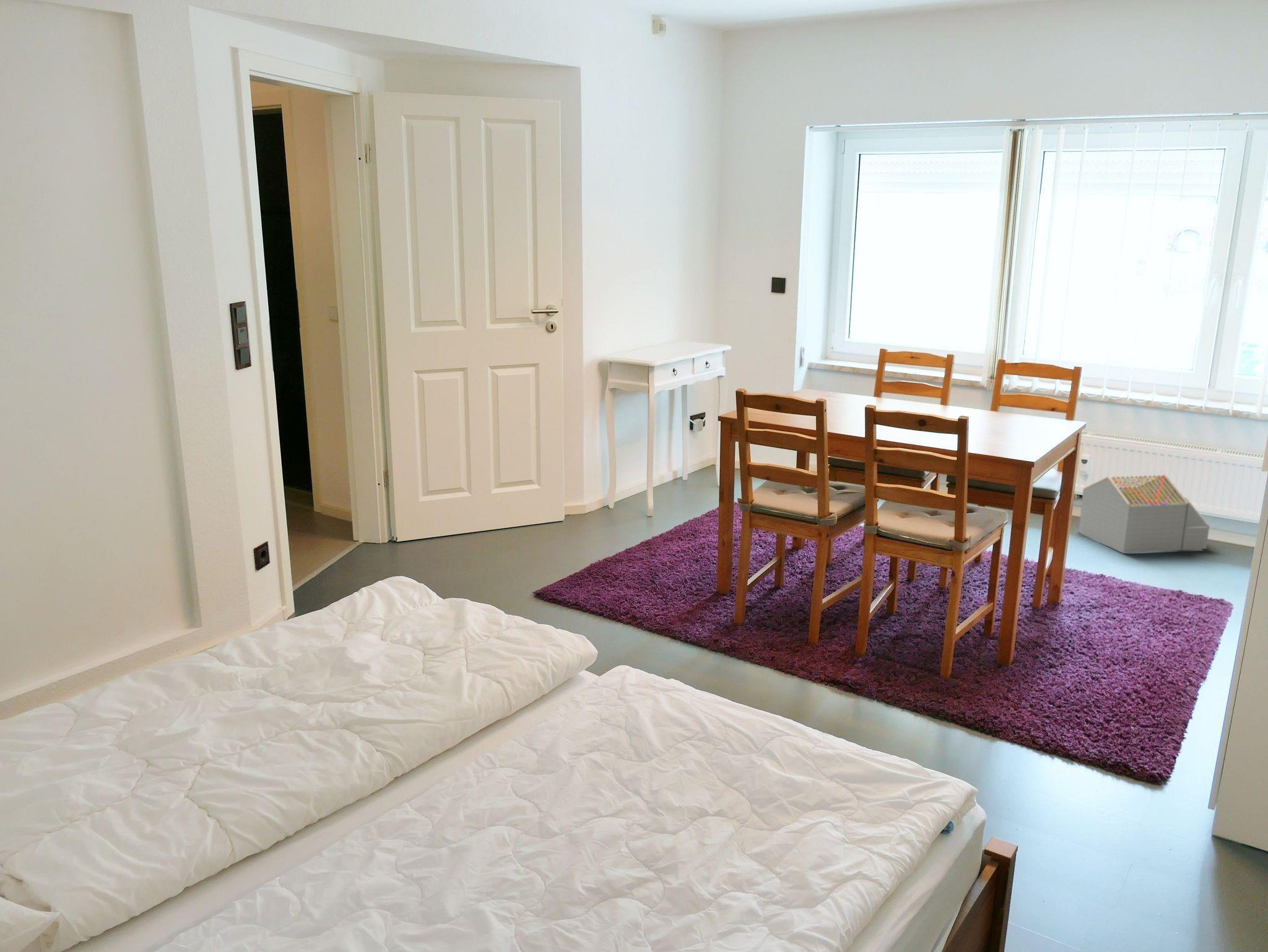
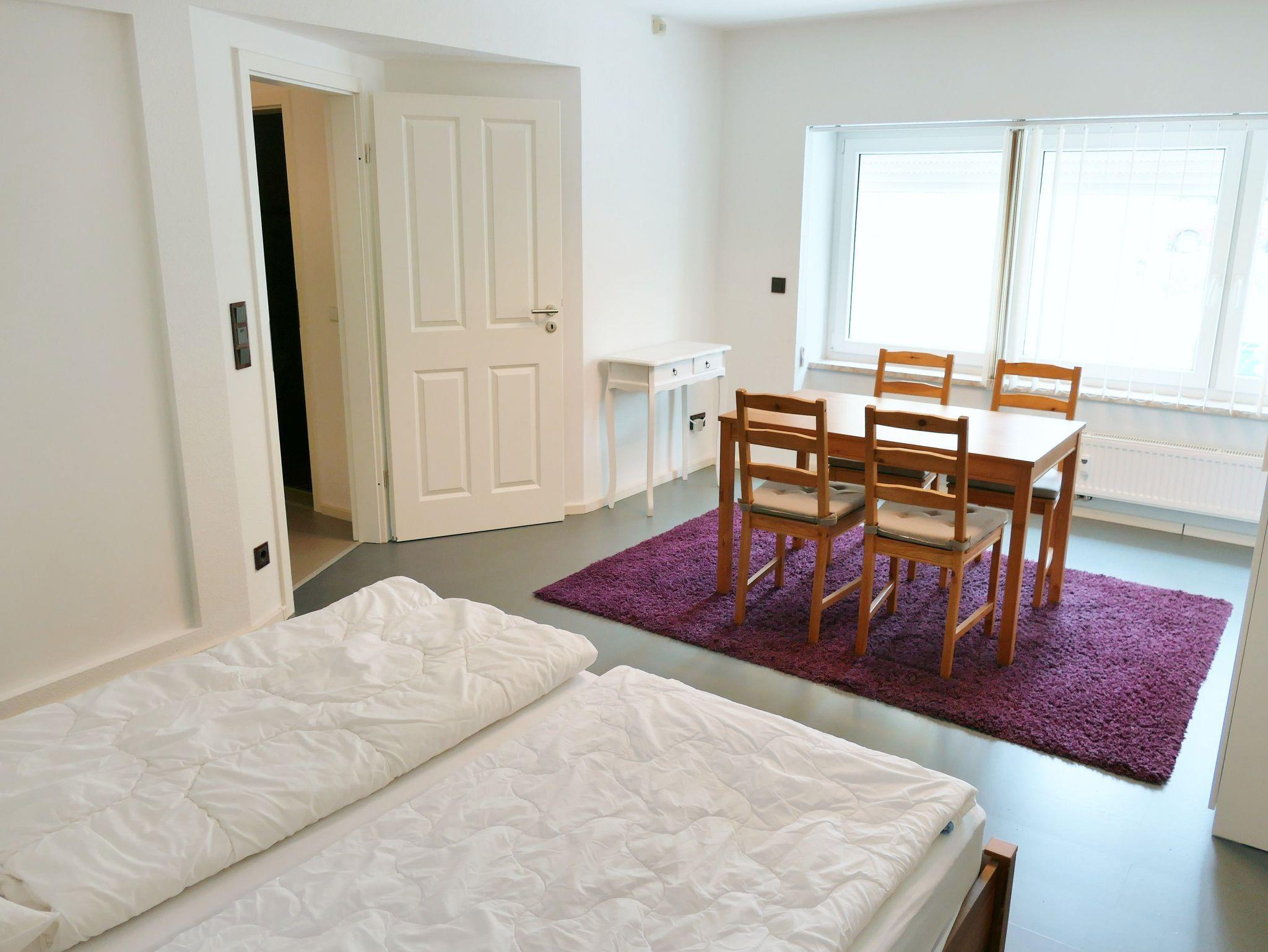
- architectural model (1144, 508)
